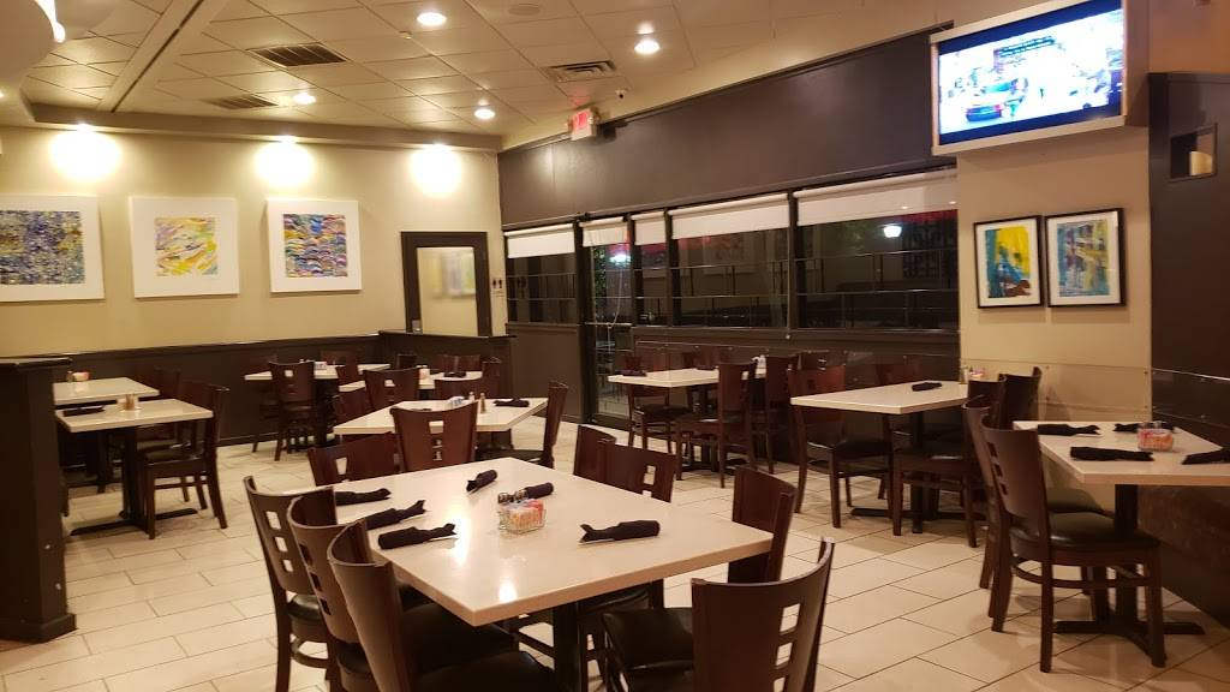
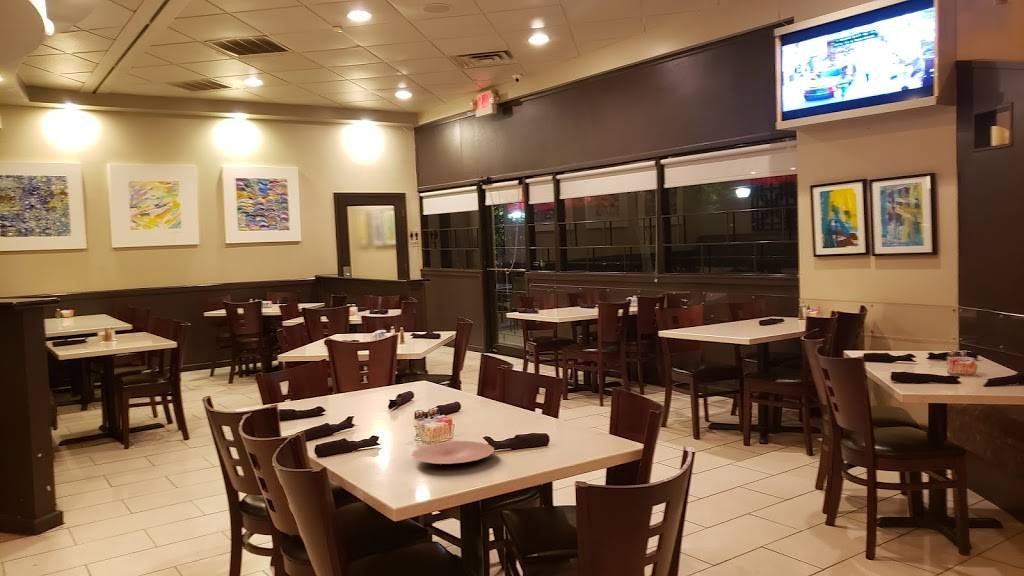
+ plate (453, 455)
